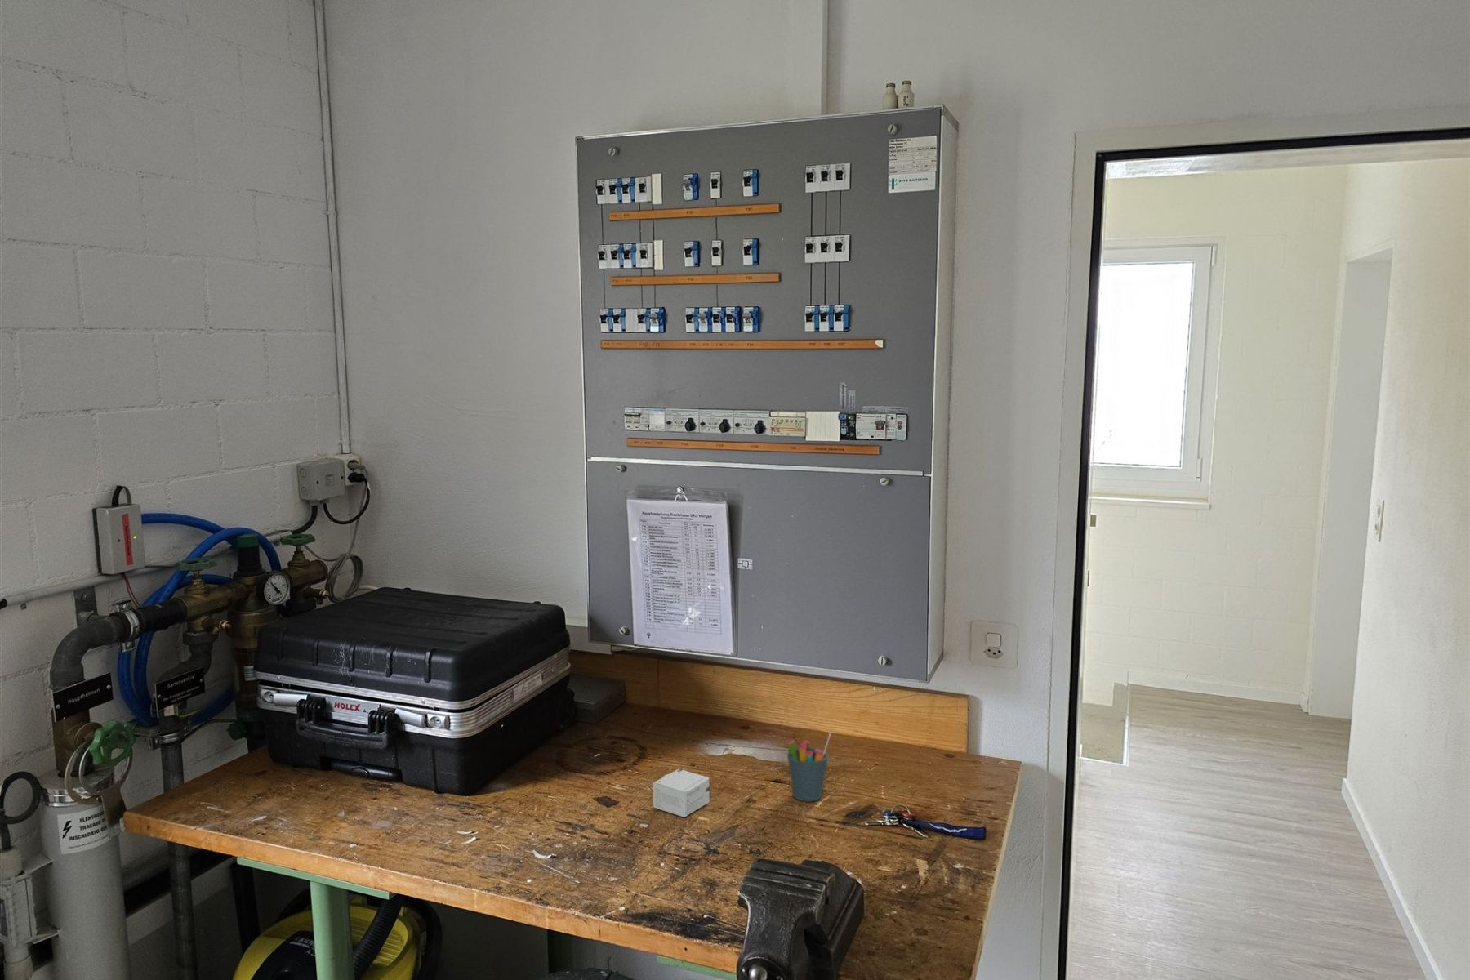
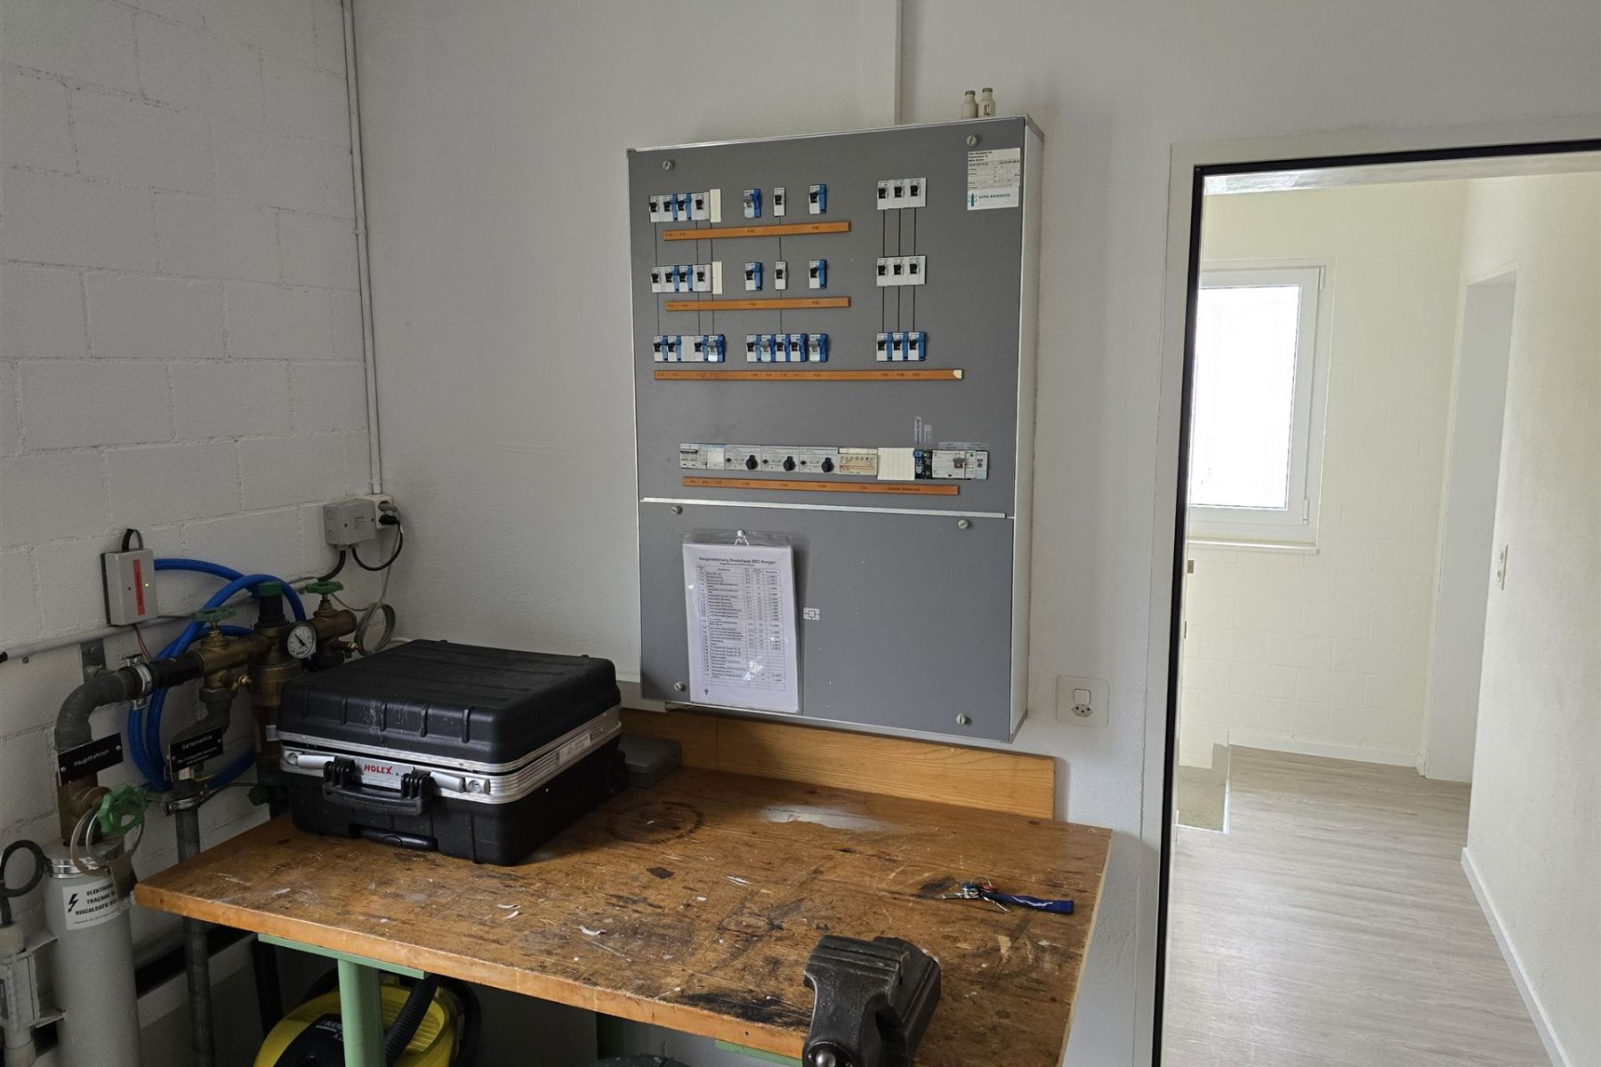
- small box (681, 792)
- pen holder (807, 765)
